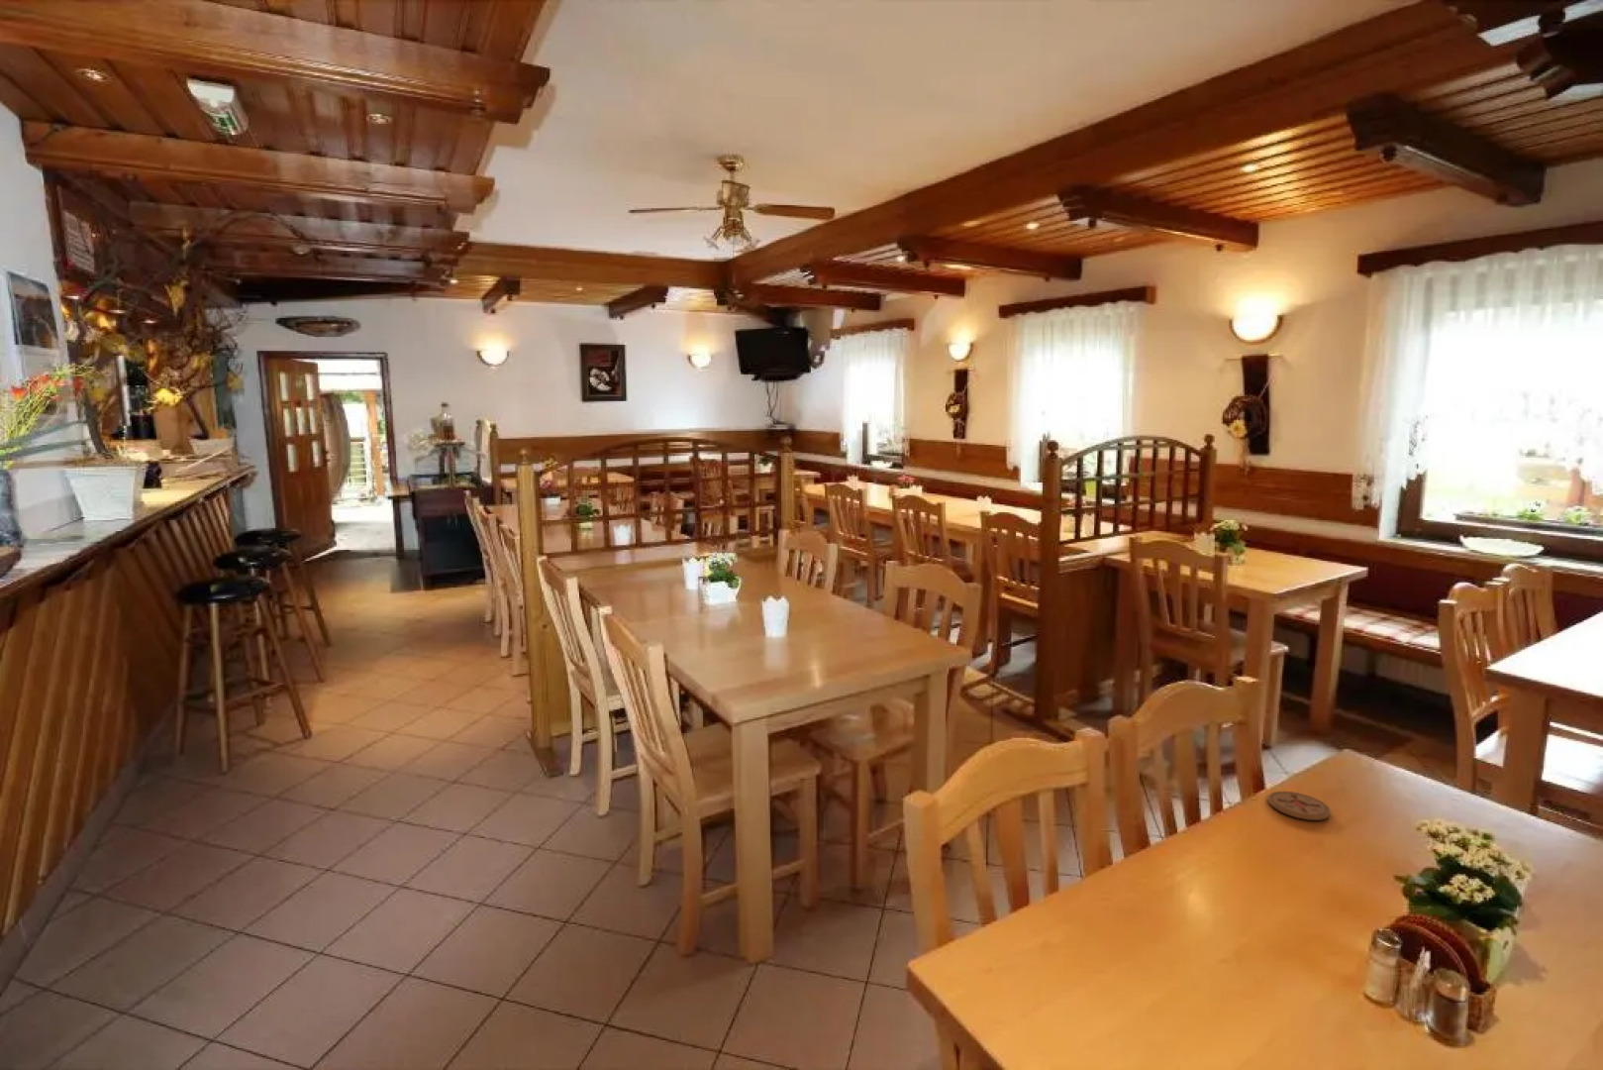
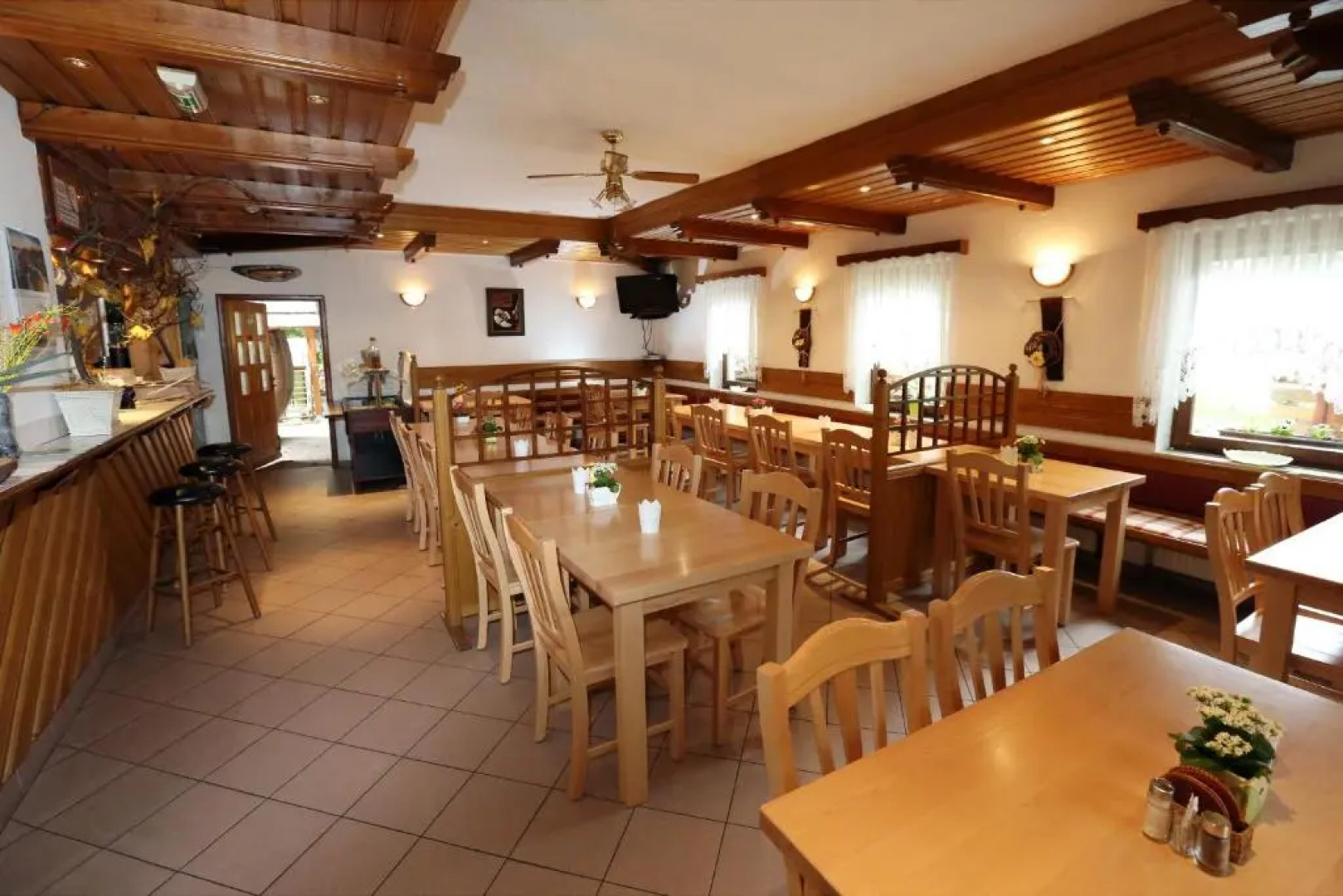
- coaster (1299, 805)
